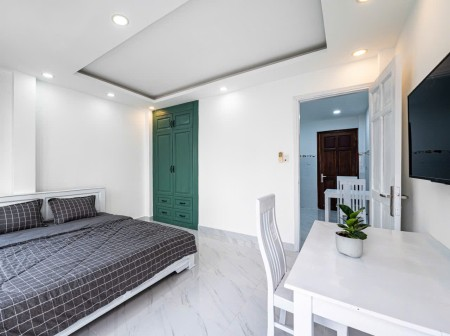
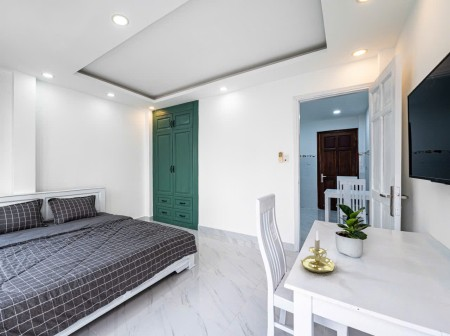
+ candle holder (318, 247)
